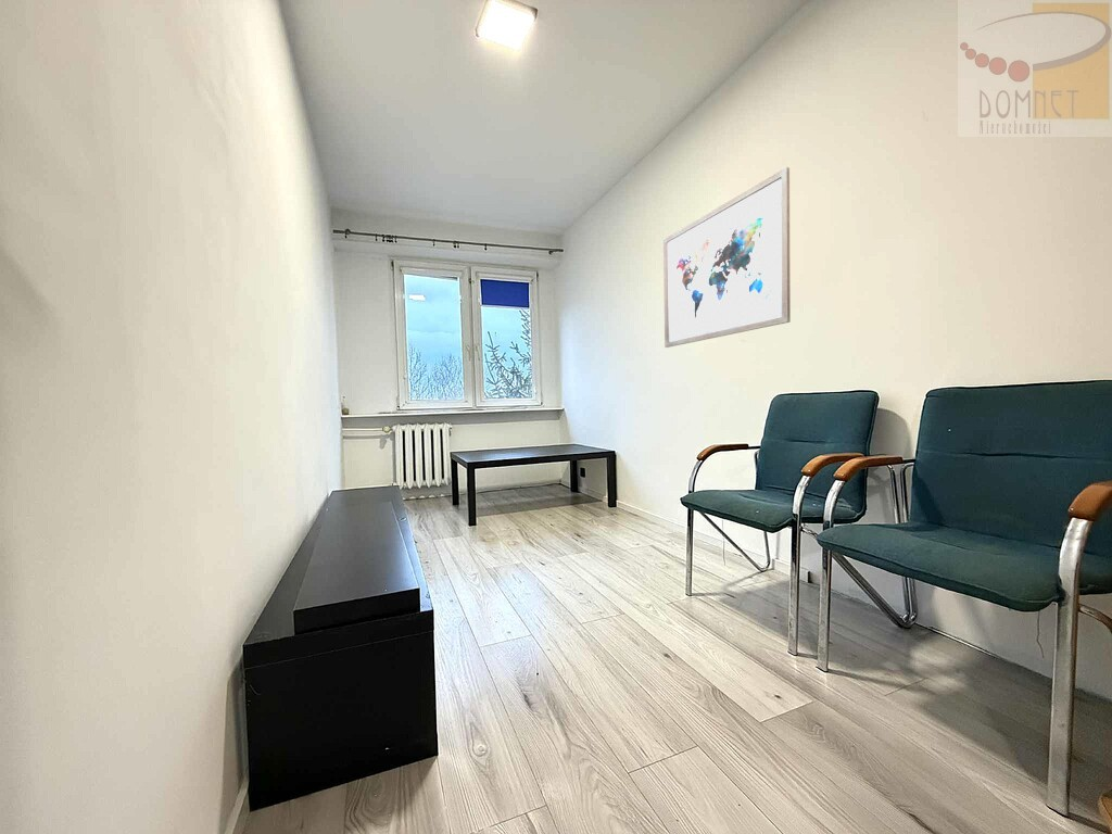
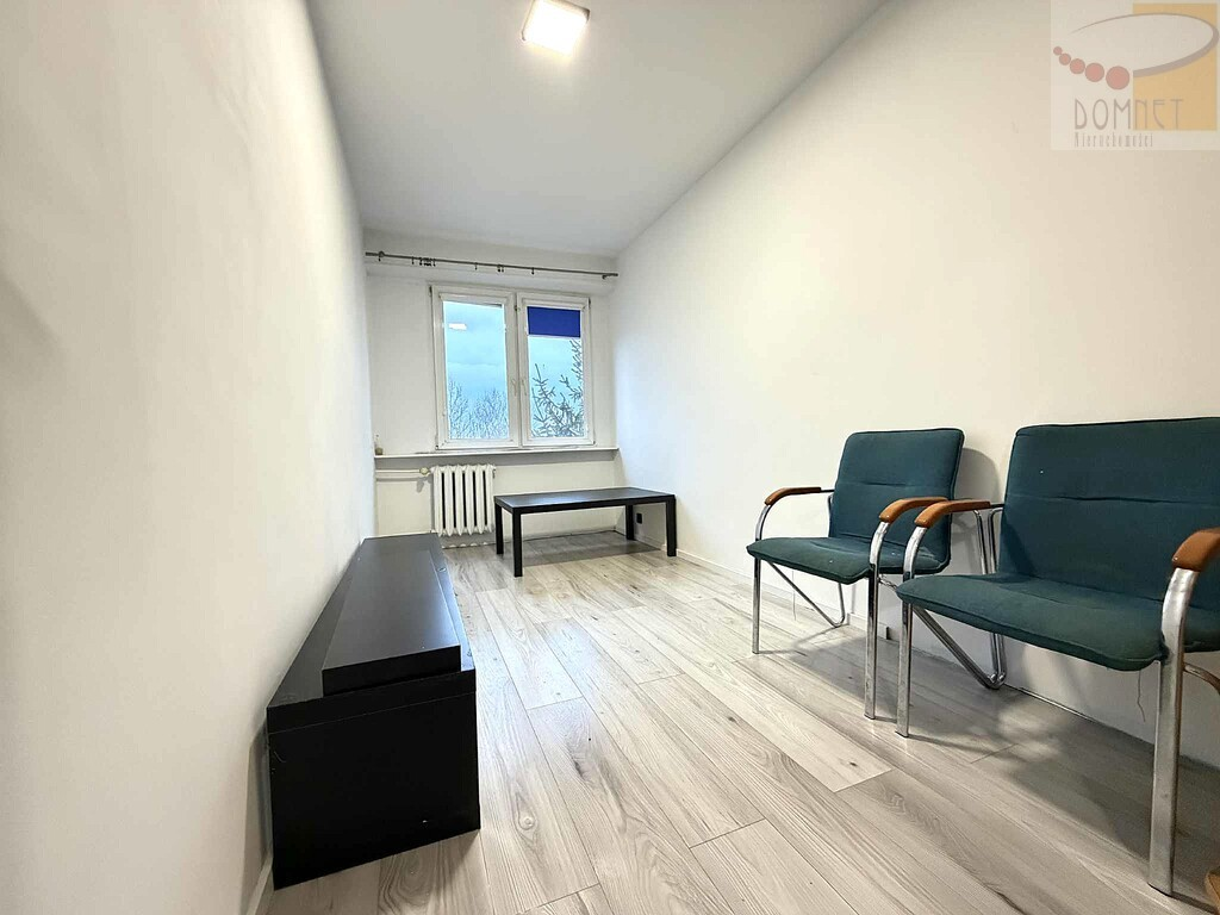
- wall art (716, 274)
